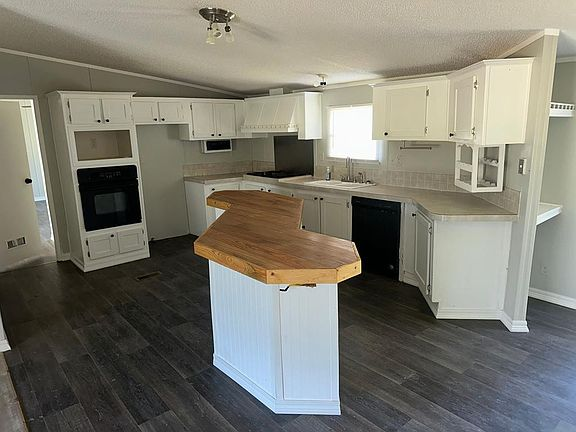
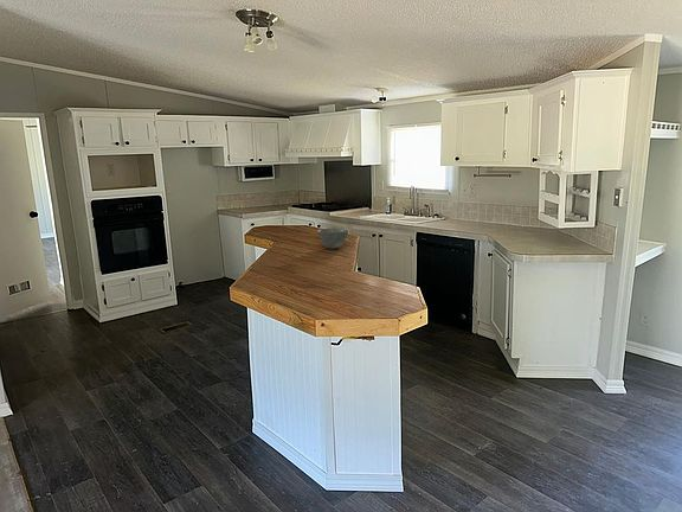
+ bowl (333, 238)
